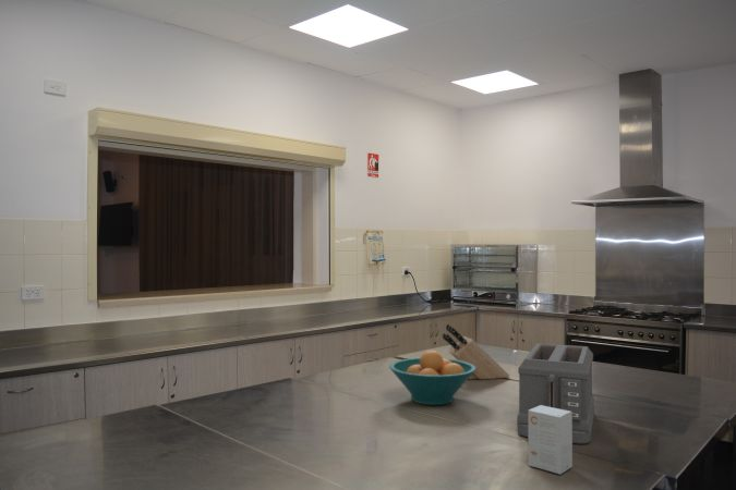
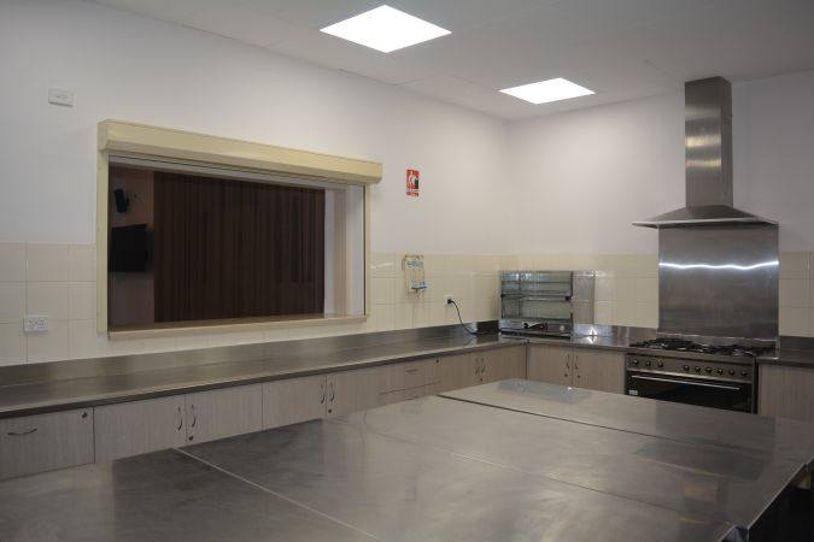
- fruit bowl (432, 375)
- small box (550, 438)
- knife block (474, 351)
- toaster (557, 388)
